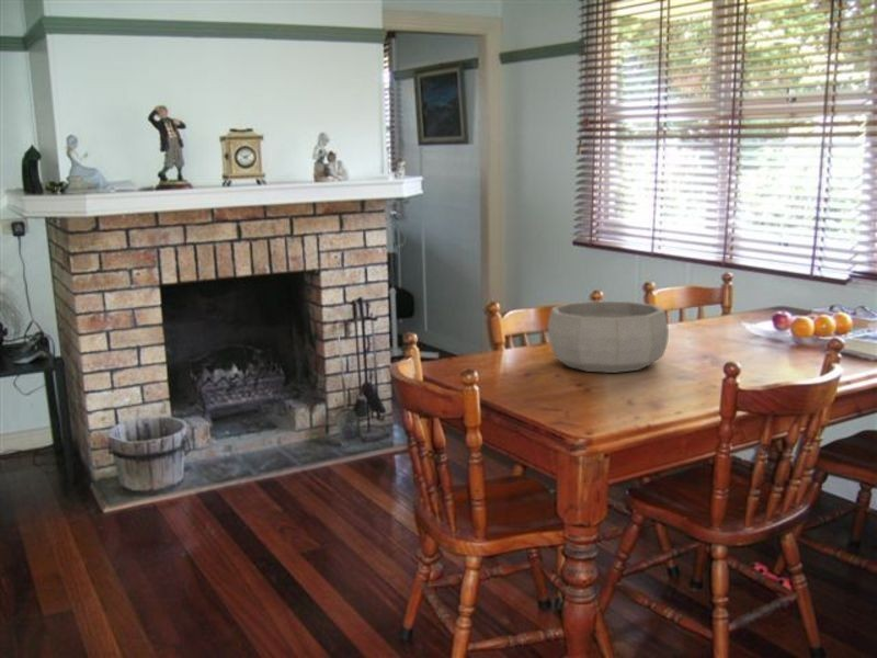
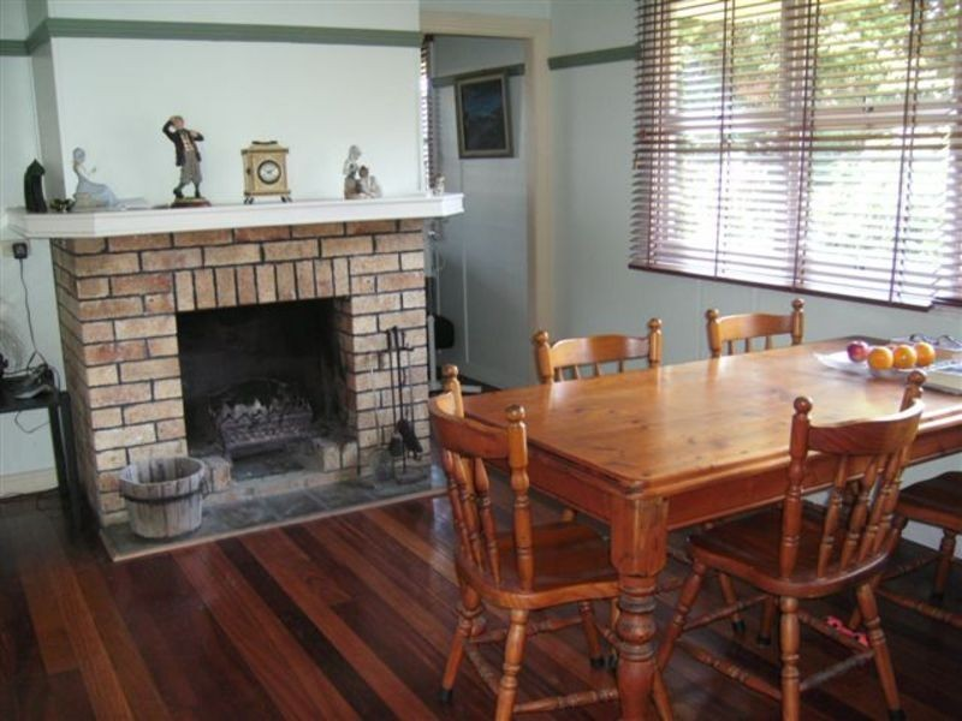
- decorative bowl (606, 336)
